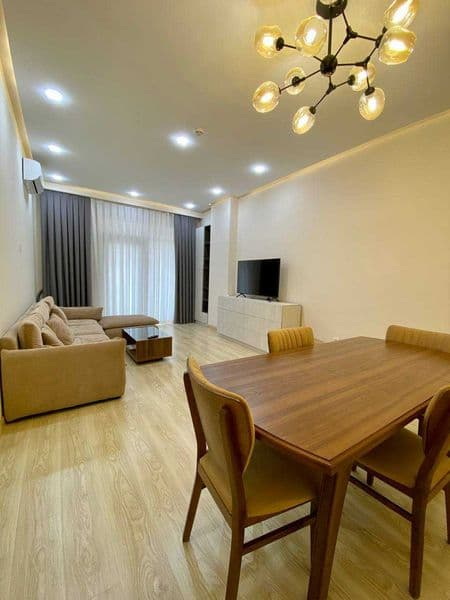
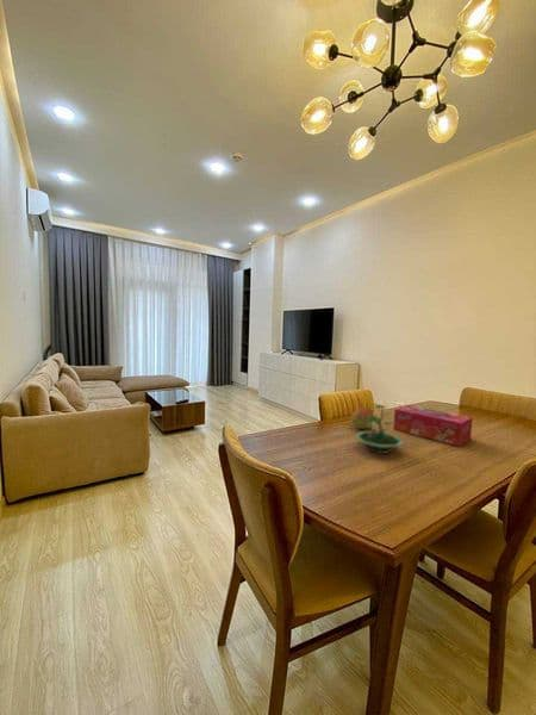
+ tissue box (431, 423)
+ fruit (361, 418)
+ terrarium (381, 412)
